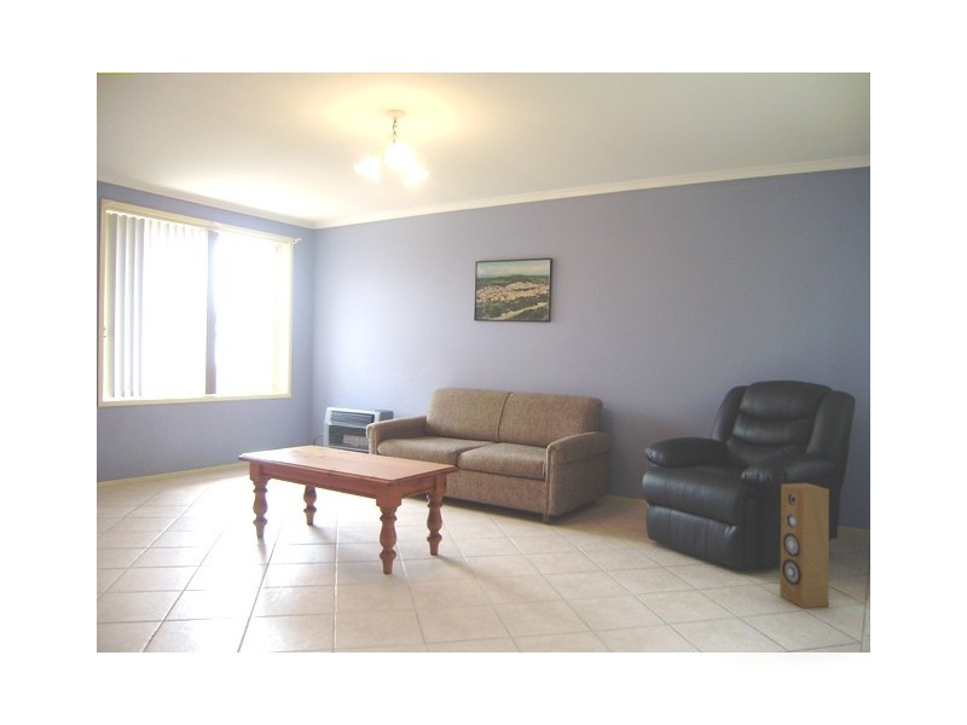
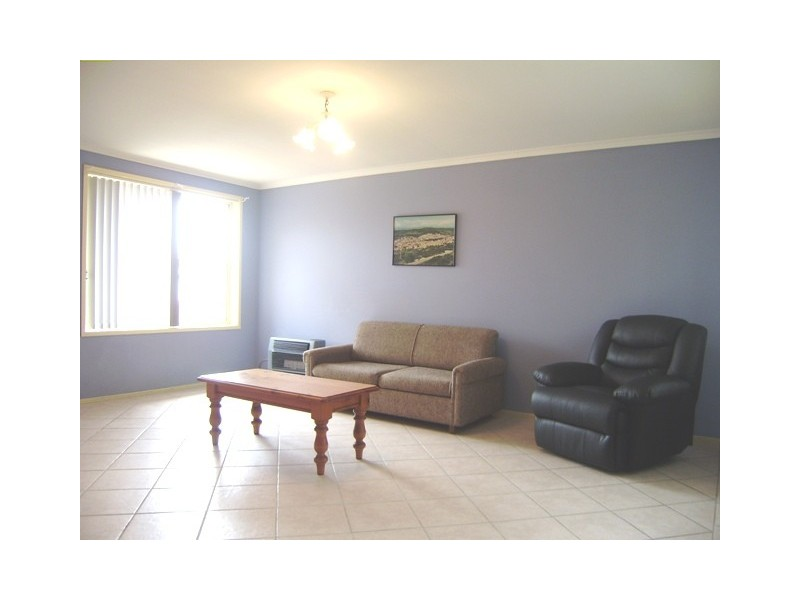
- speaker (804, 543)
